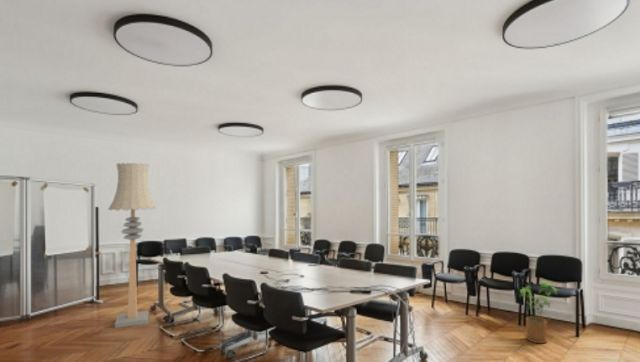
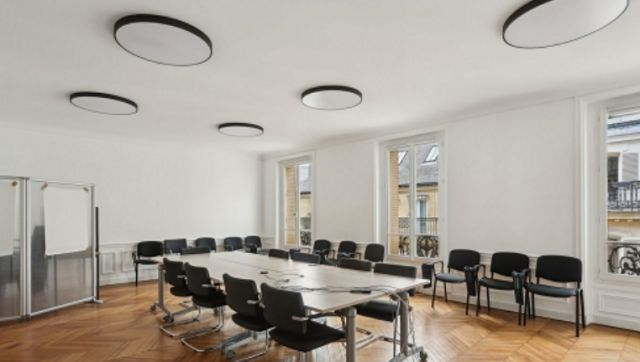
- house plant (537, 311)
- floor lamp (132, 242)
